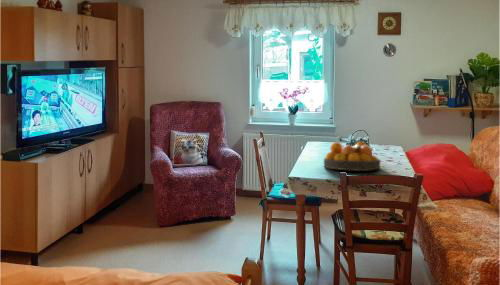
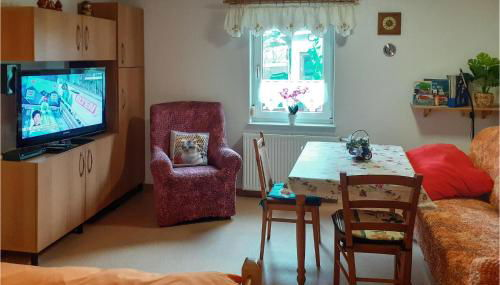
- fruit bowl (351, 154)
